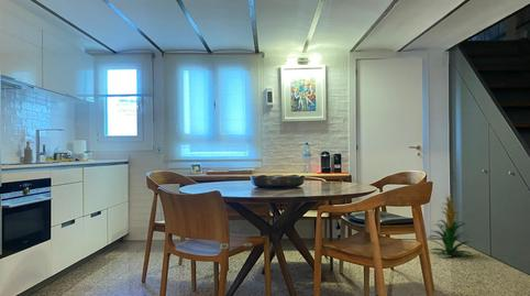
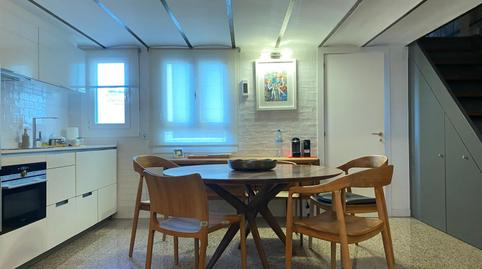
- indoor plant (450, 223)
